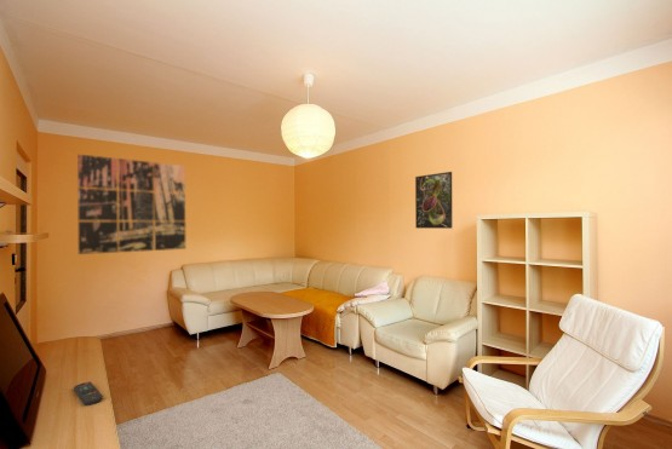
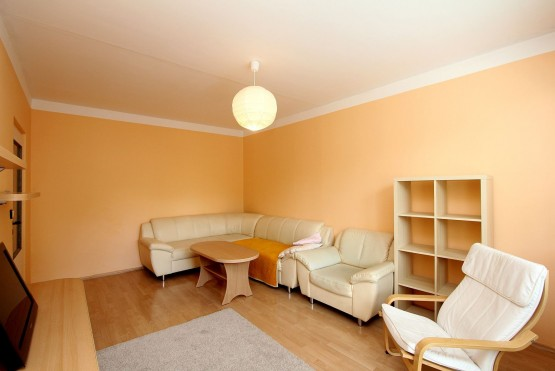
- wall art (136, 206)
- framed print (432, 201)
- remote control (87, 392)
